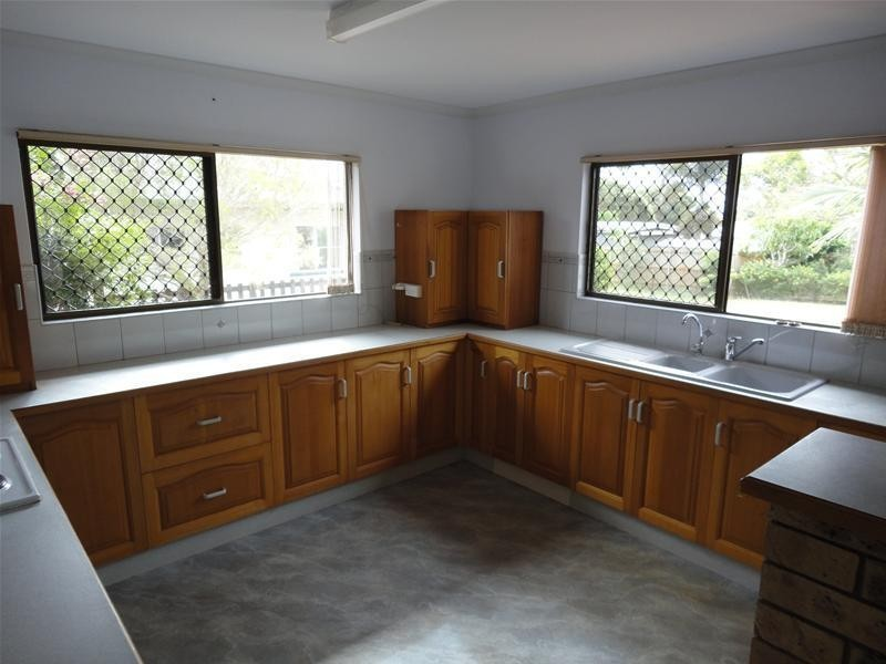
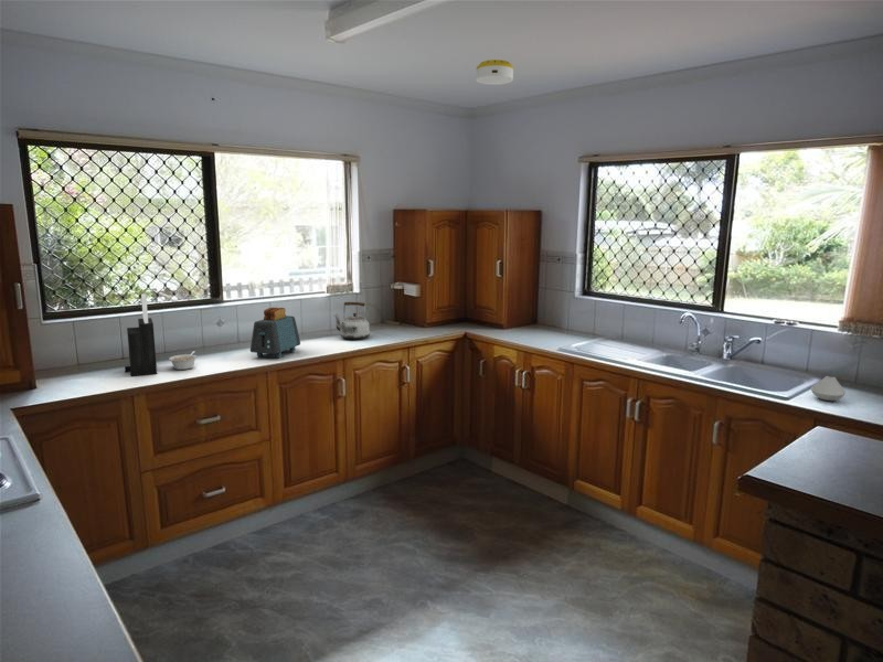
+ knife block (137, 333)
+ legume (183, 361)
+ toaster (275, 331)
+ spoon rest (828, 387)
+ smoke detector (494, 72)
+ kettle (351, 319)
